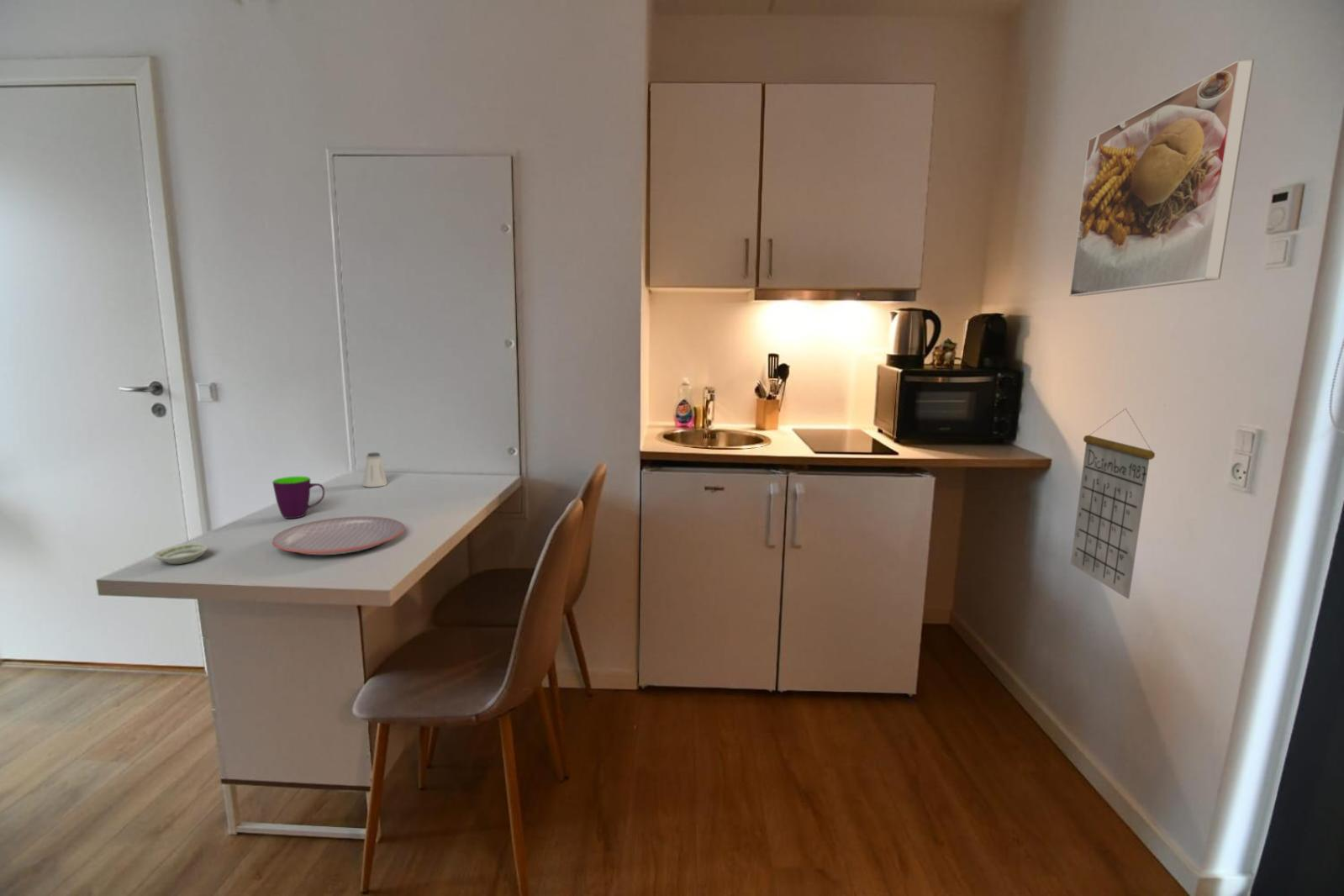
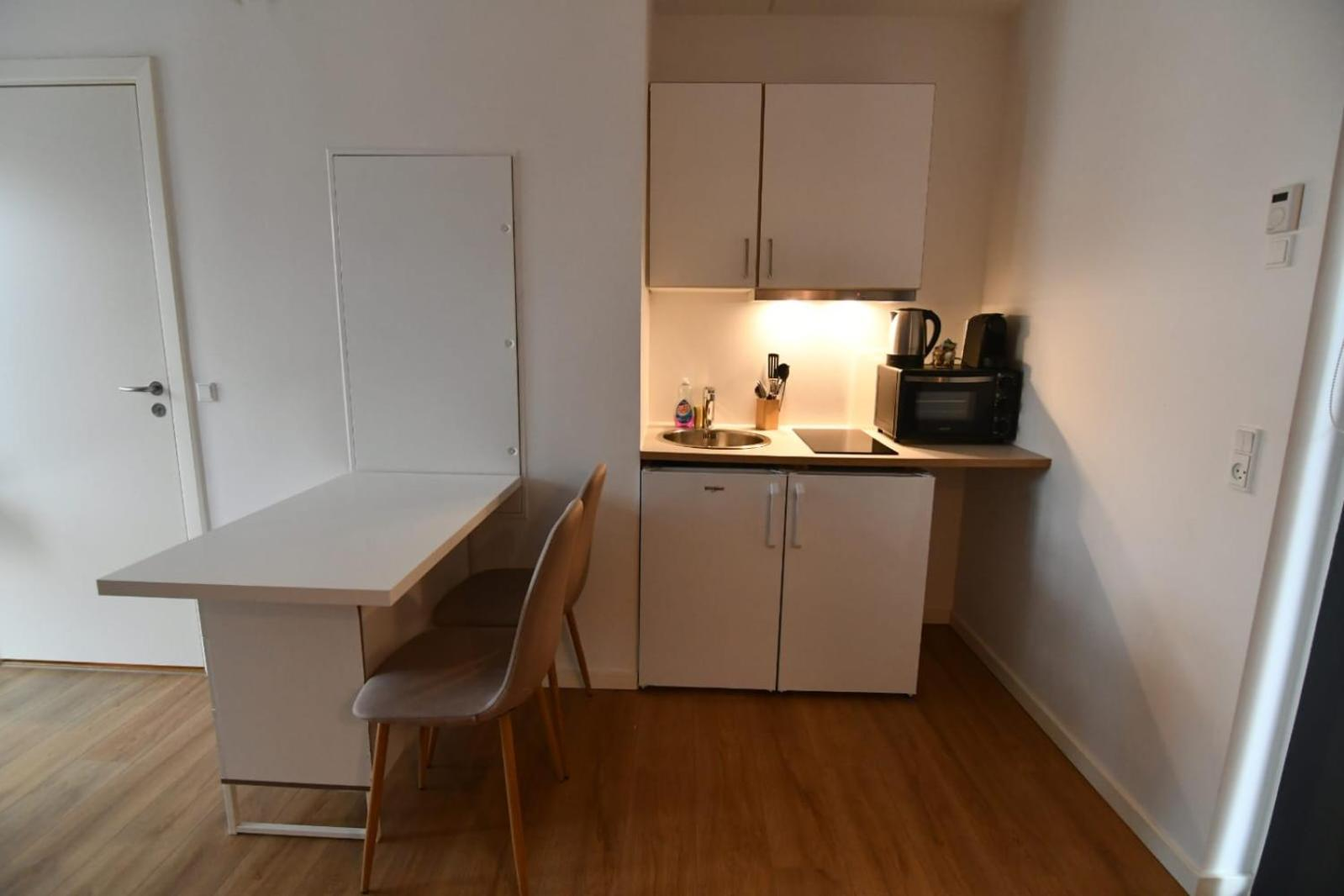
- plate (341, 536)
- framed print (1145, 199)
- saltshaker (374, 469)
- saucer (182, 555)
- mug (299, 497)
- calendar (1109, 496)
